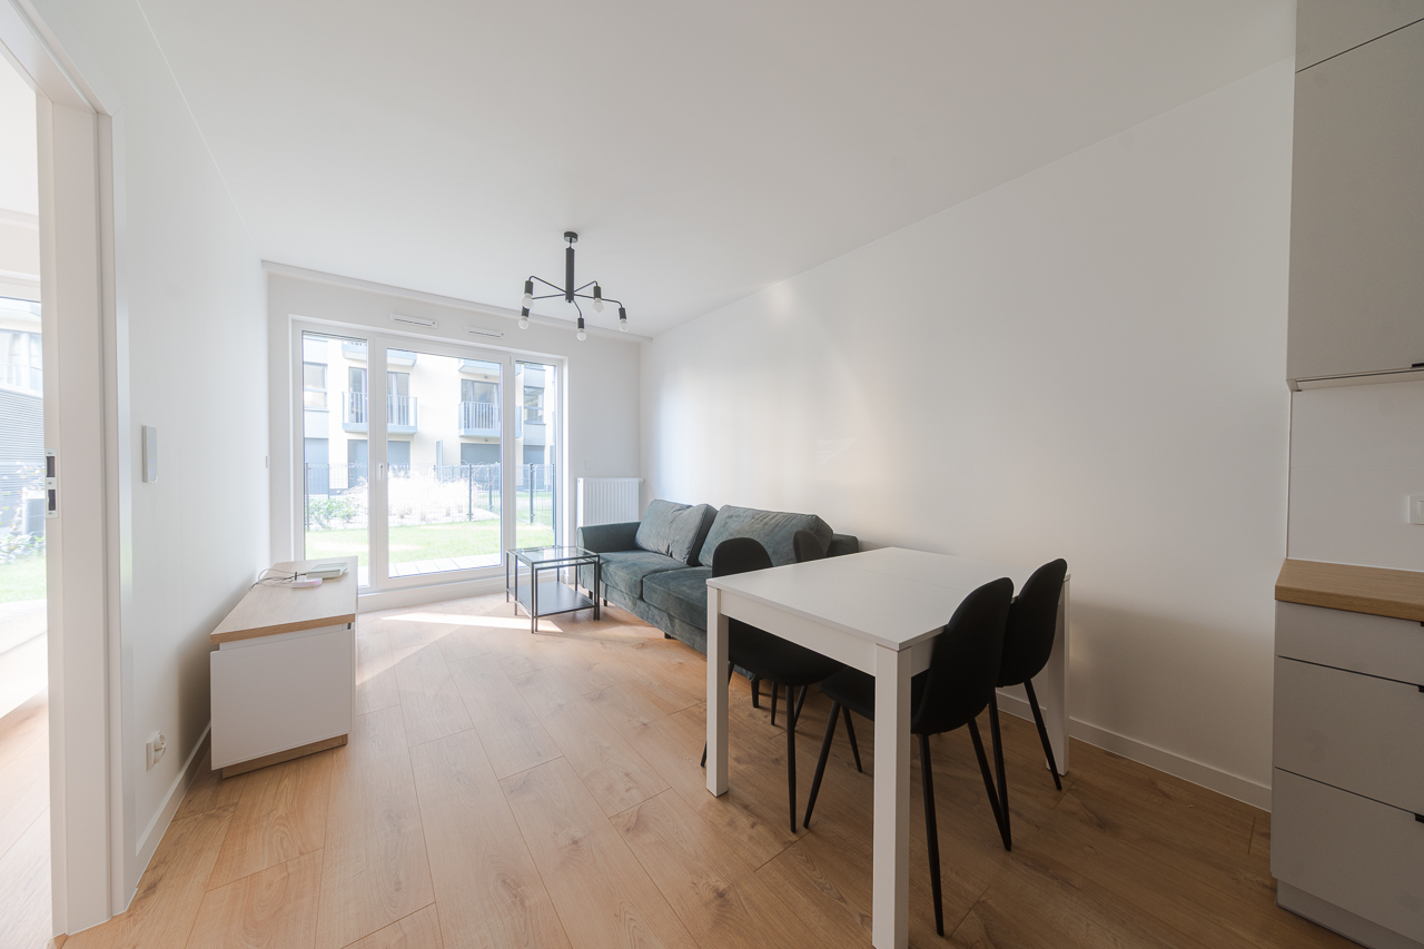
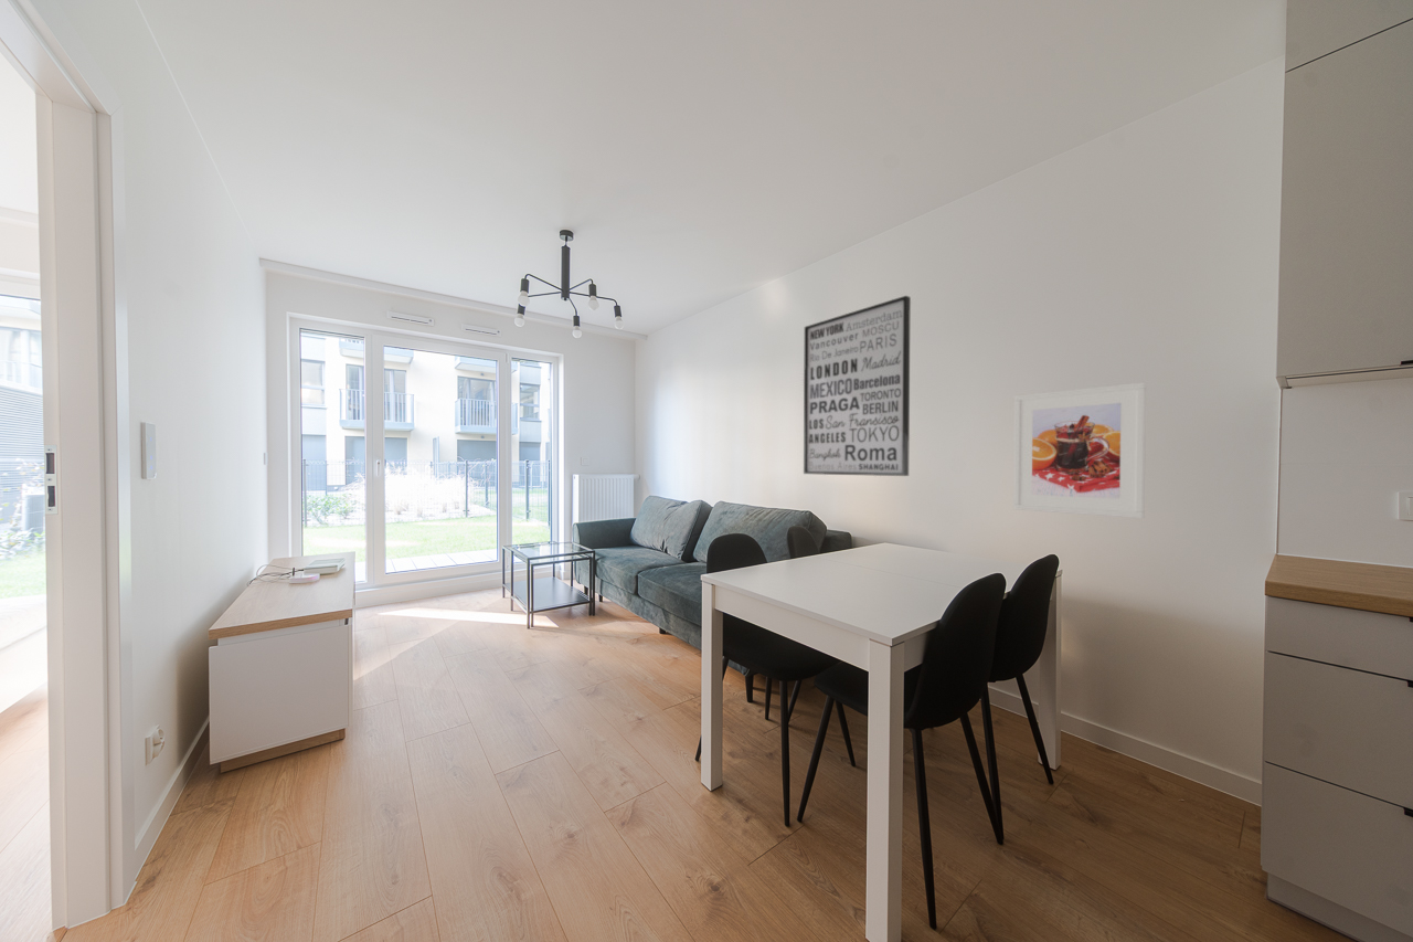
+ wall art (851, 394)
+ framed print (1073, 452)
